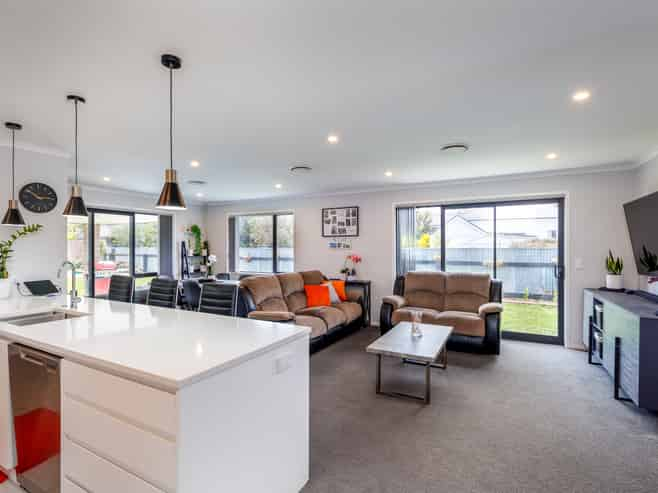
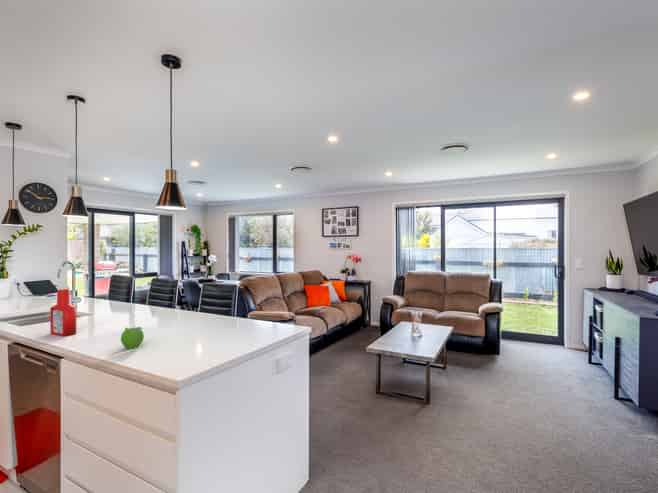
+ fruit (132, 337)
+ soap bottle (63, 309)
